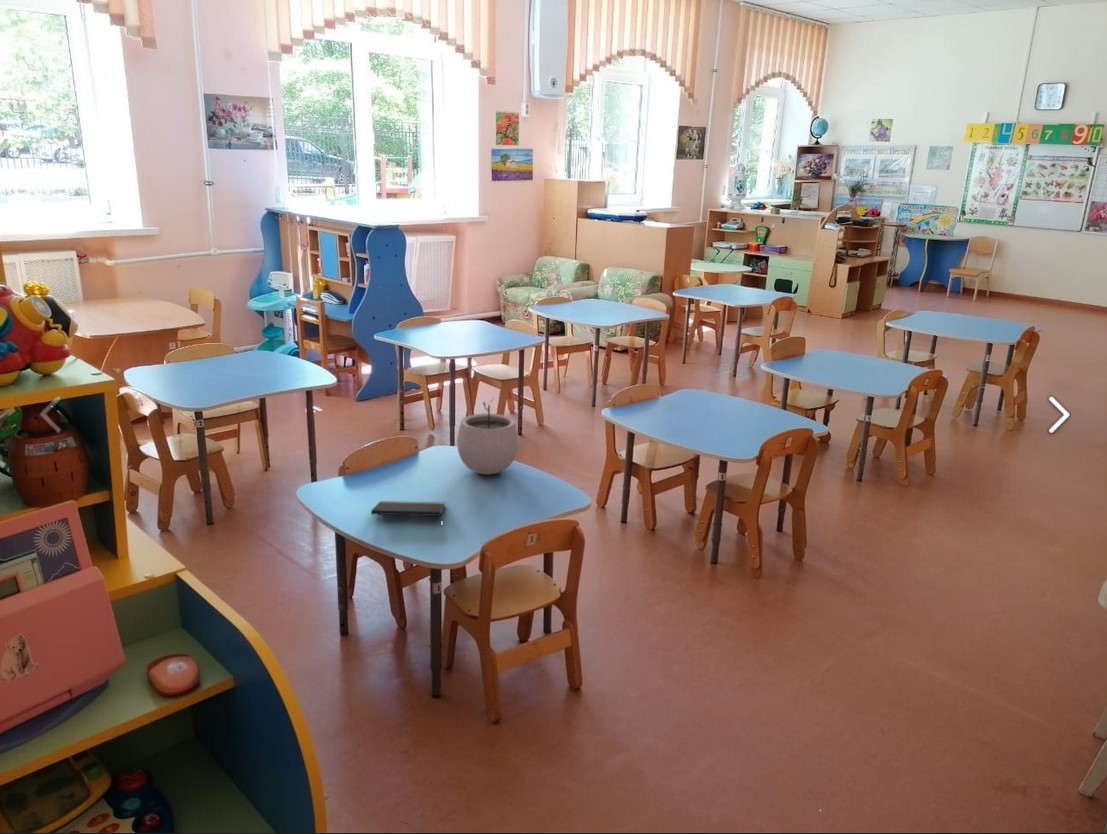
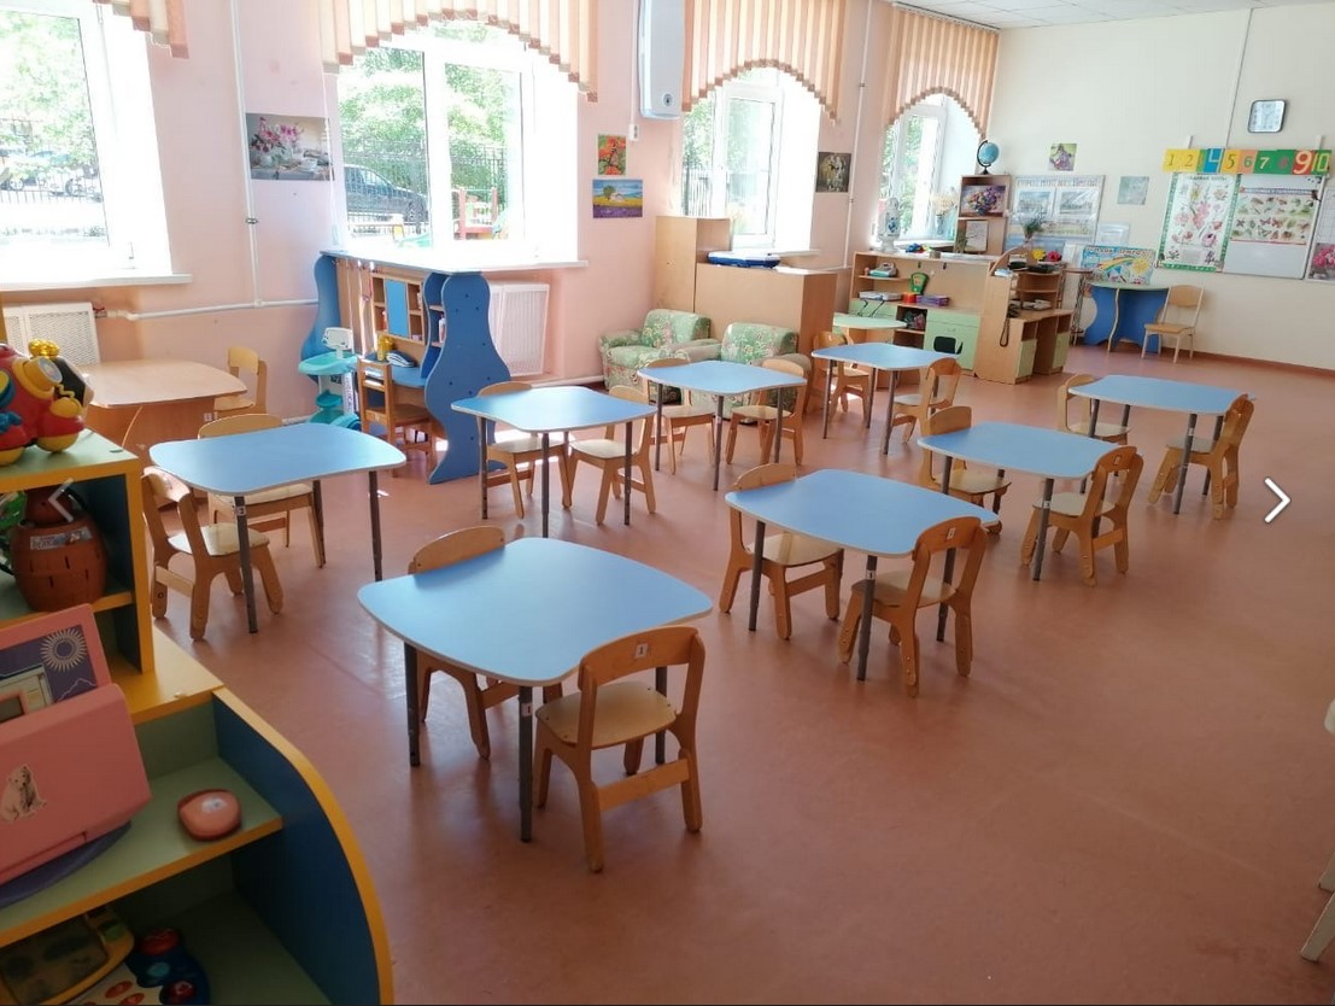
- notepad (409, 508)
- plant pot (487, 435)
